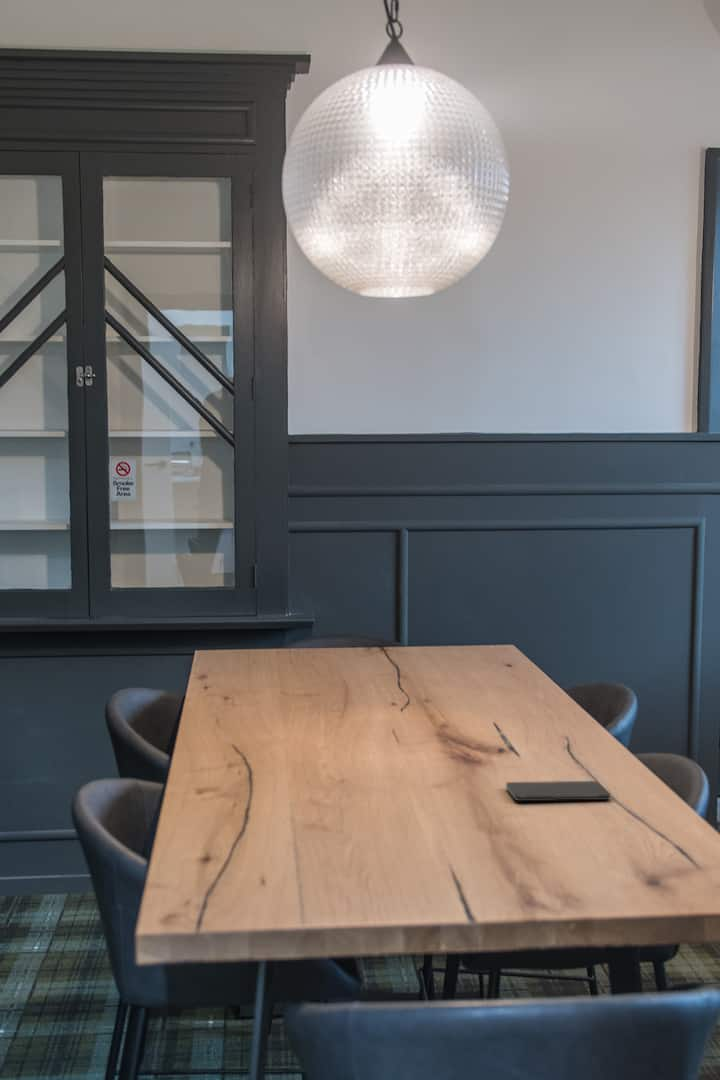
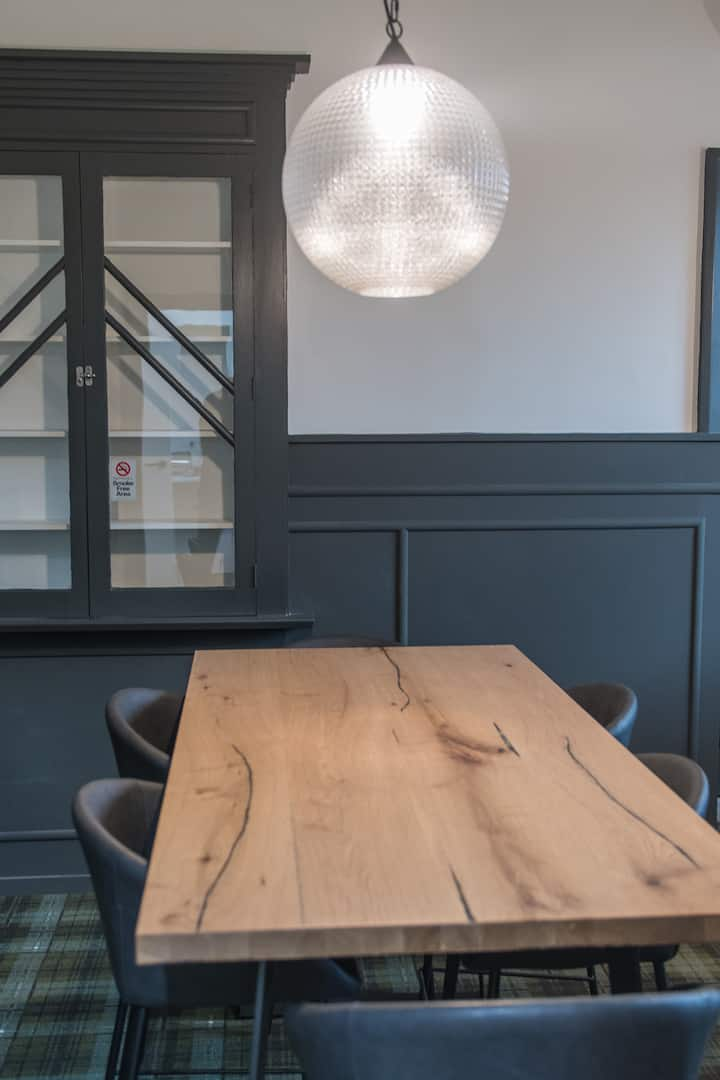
- smartphone (557, 790)
